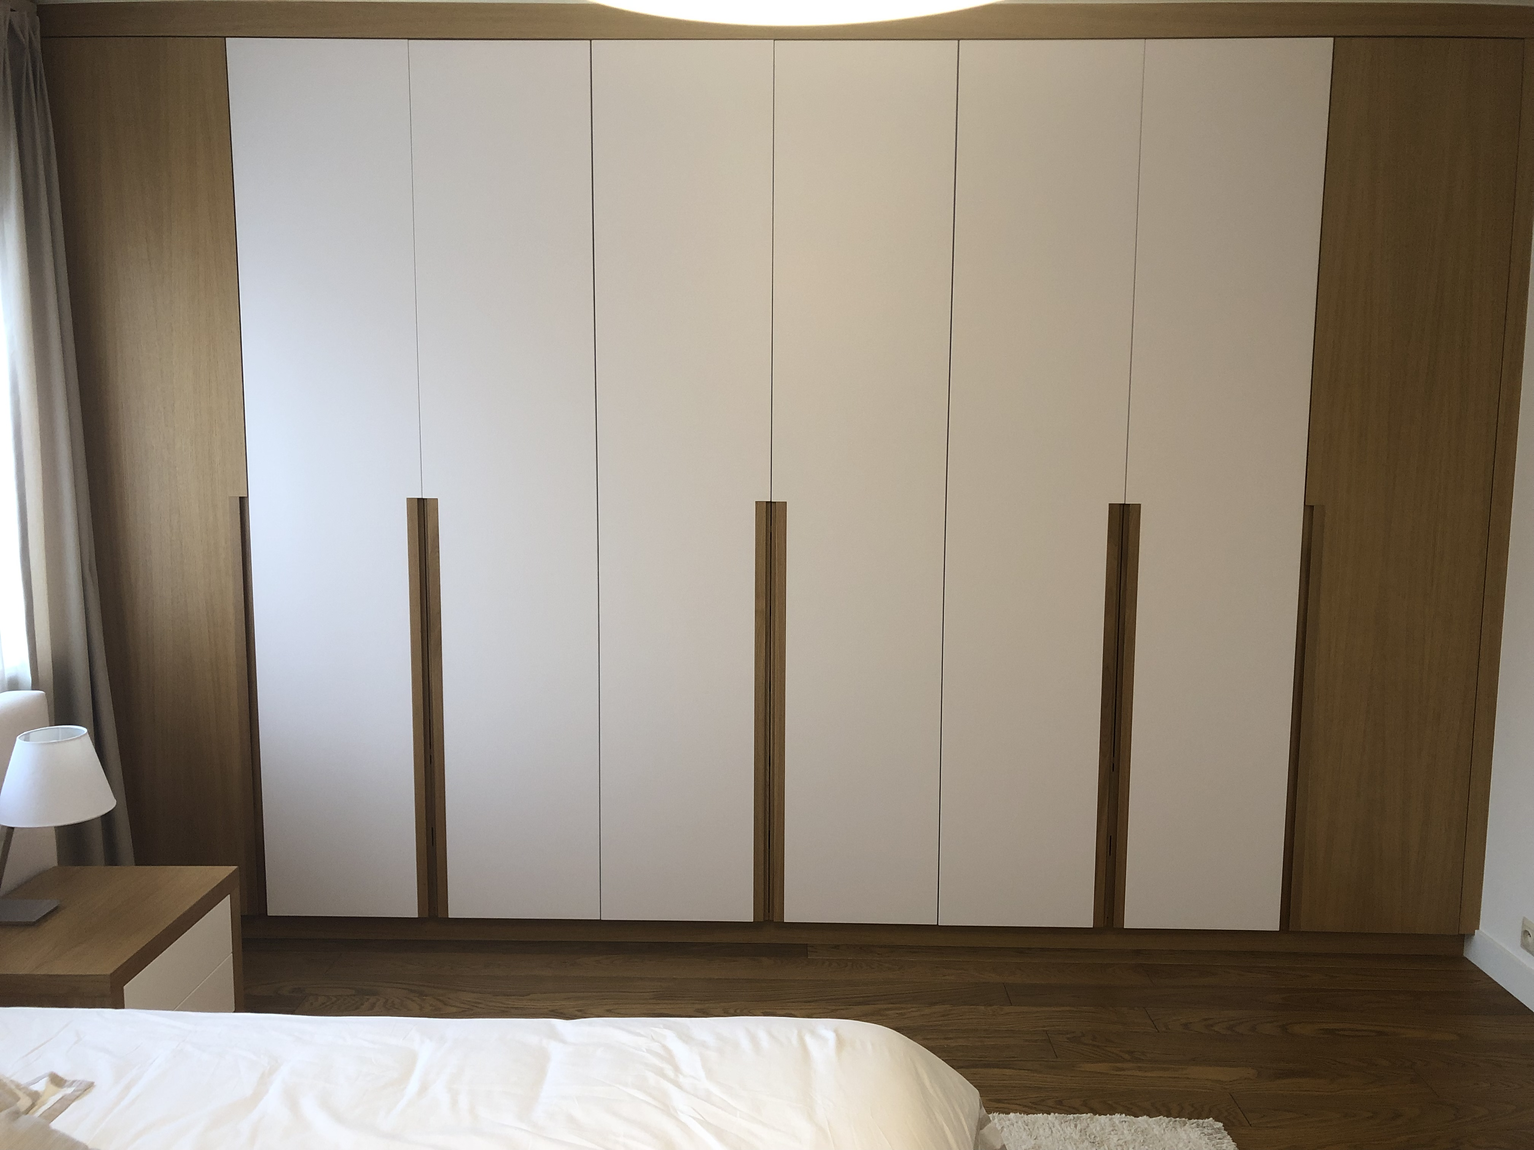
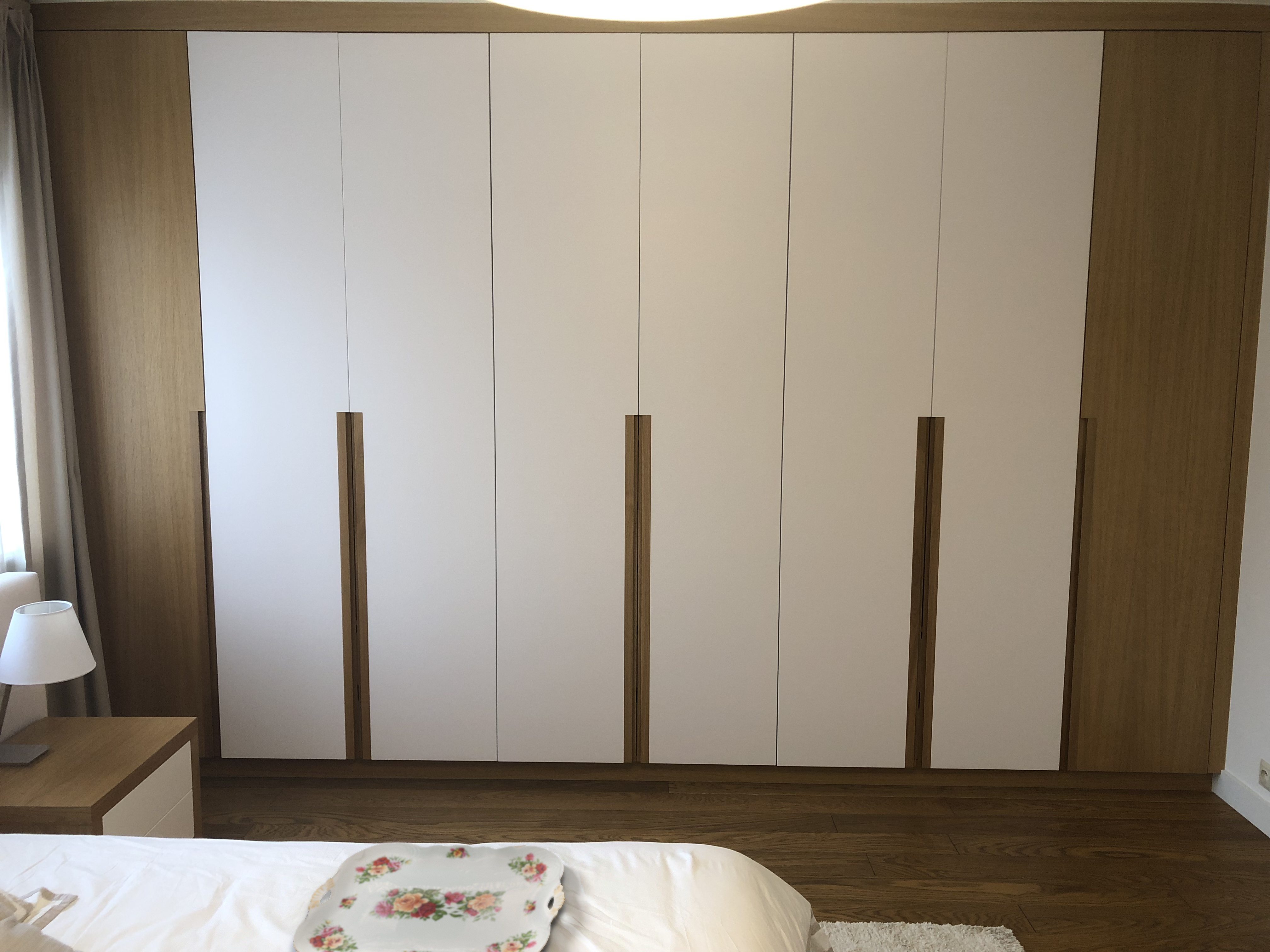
+ serving tray (438, 901)
